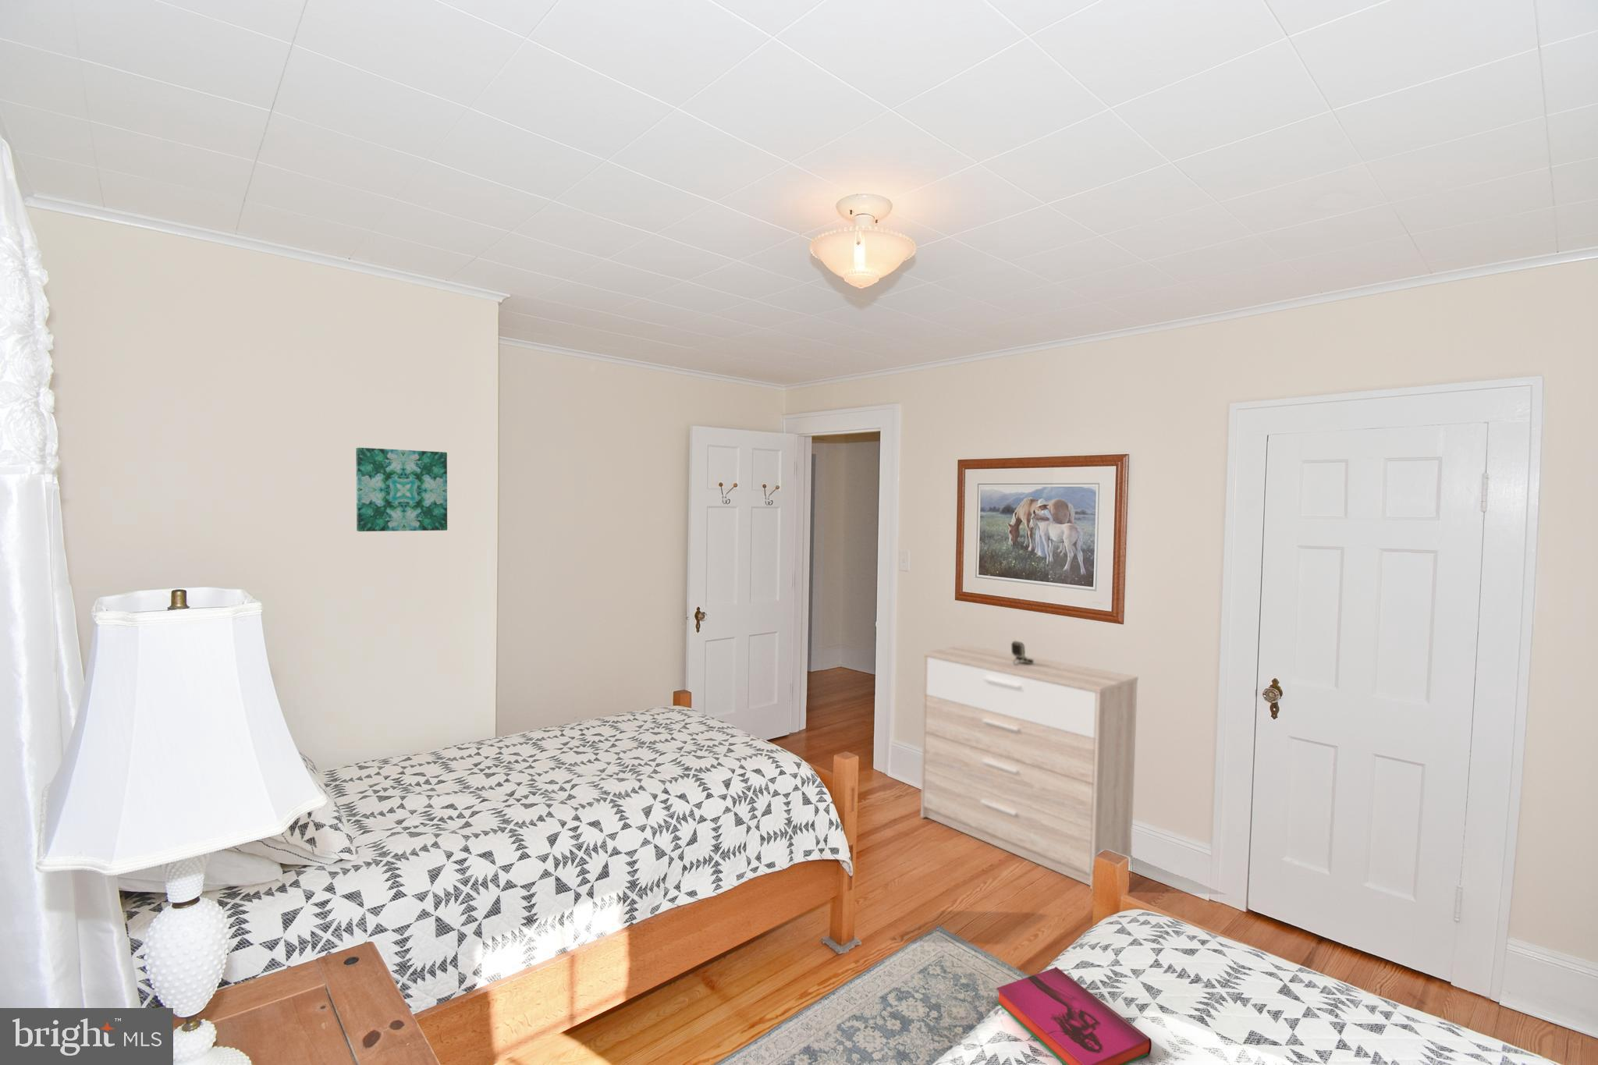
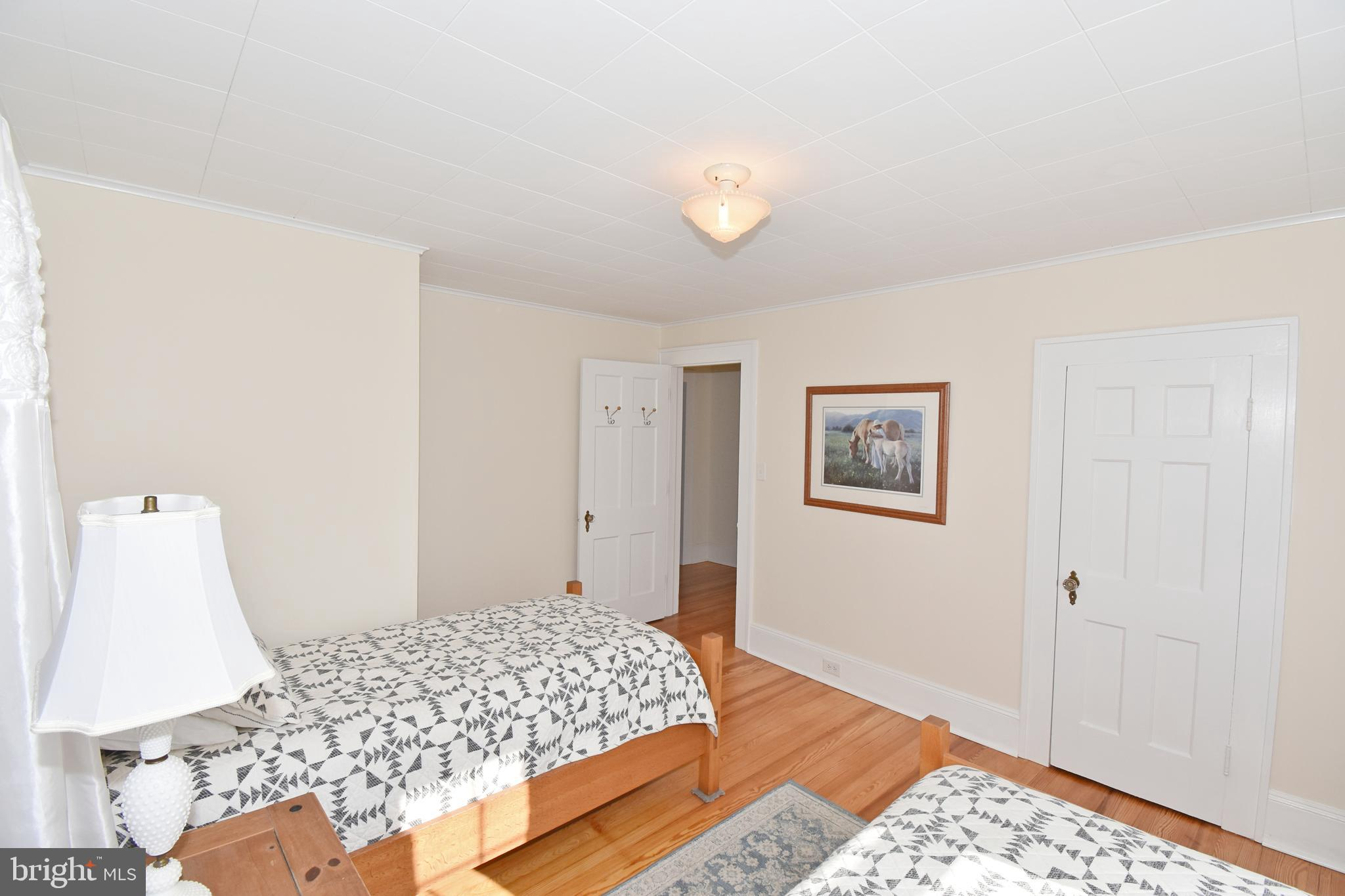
- sideboard (1019, 752)
- wall art (403, 490)
- jewelry box (1022, 651)
- hardback book (1069, 1019)
